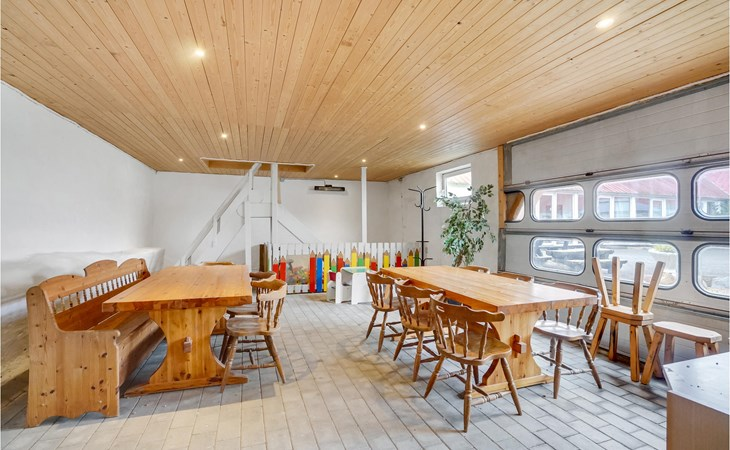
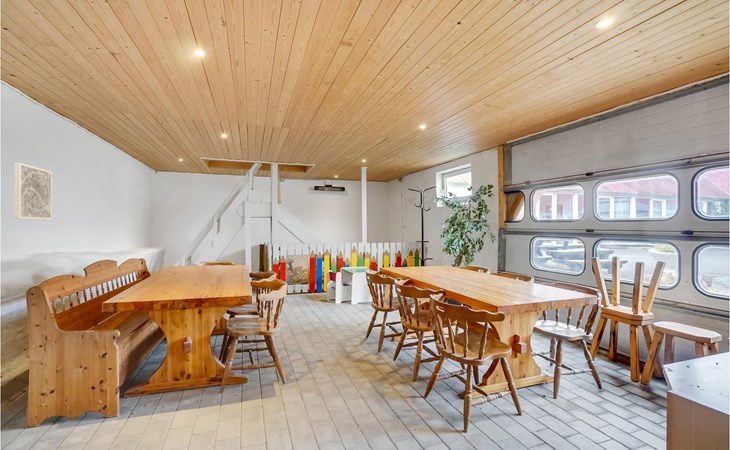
+ wall art (34, 193)
